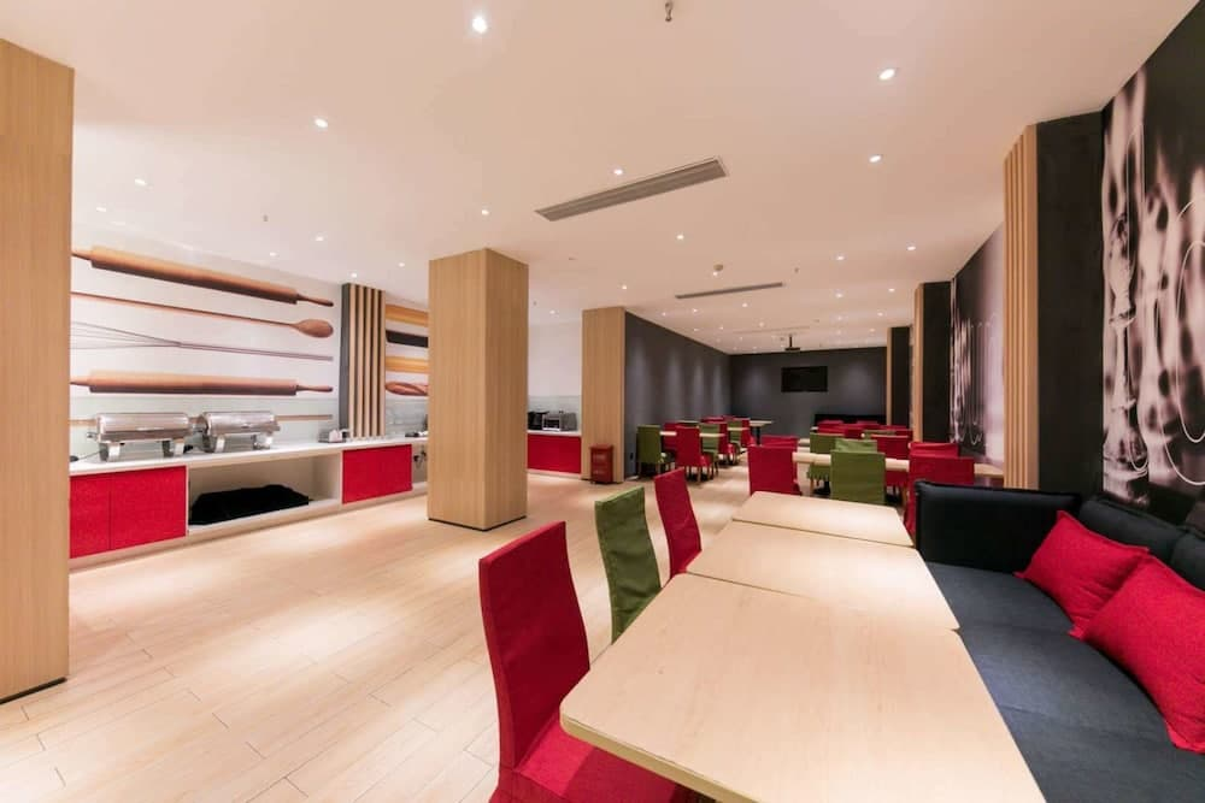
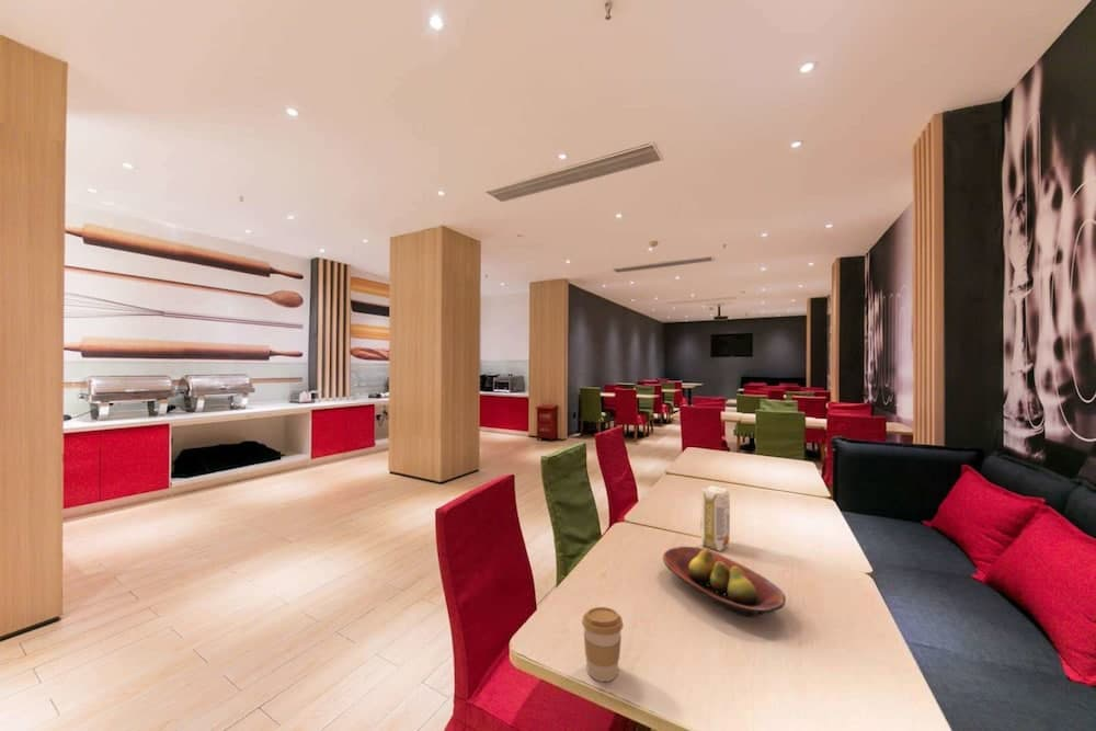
+ coffee cup (602, 641)
+ juice carton (715, 517)
+ fruit bowl (718, 575)
